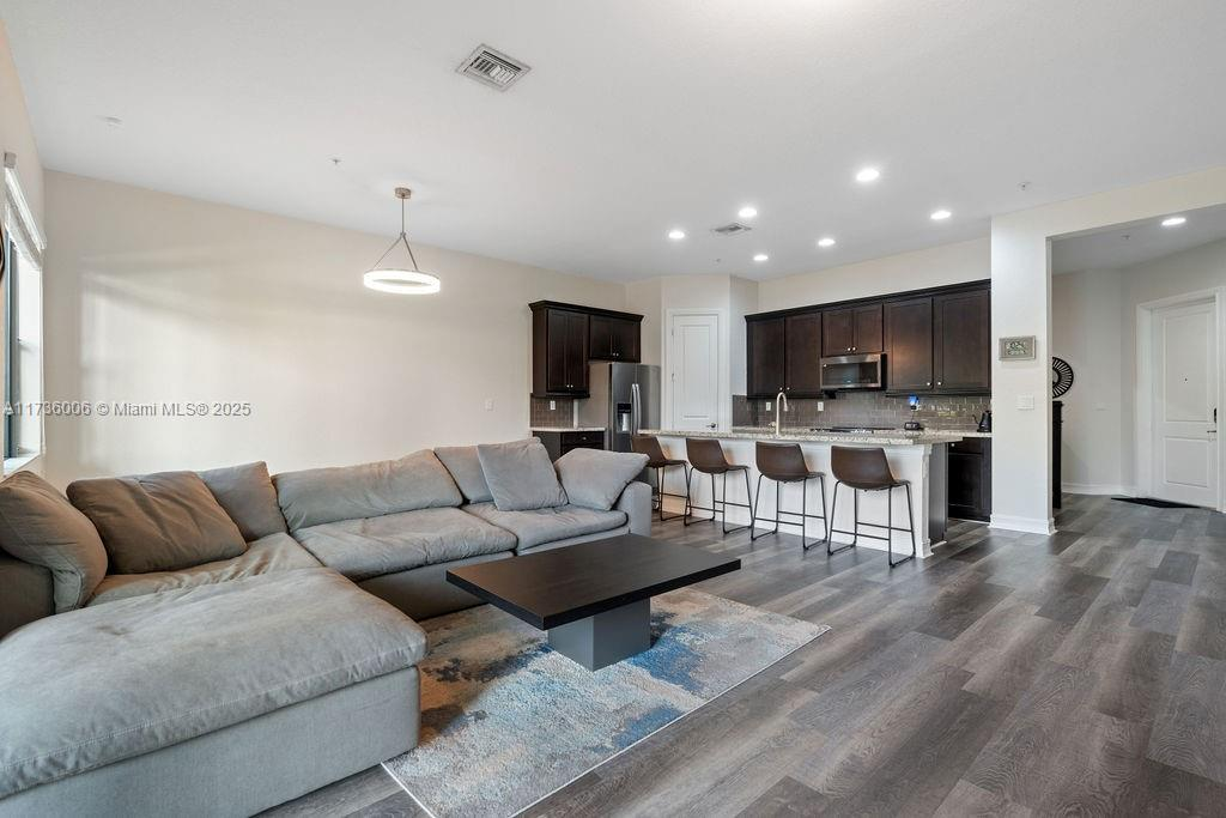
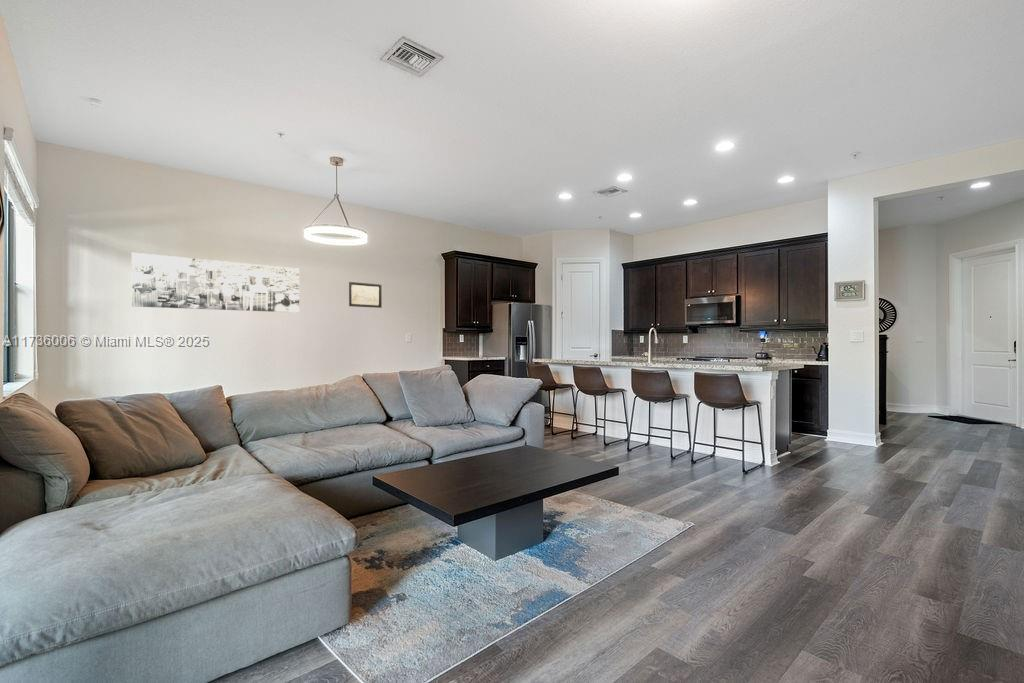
+ wall art (224, 285)
+ wall art (365, 295)
